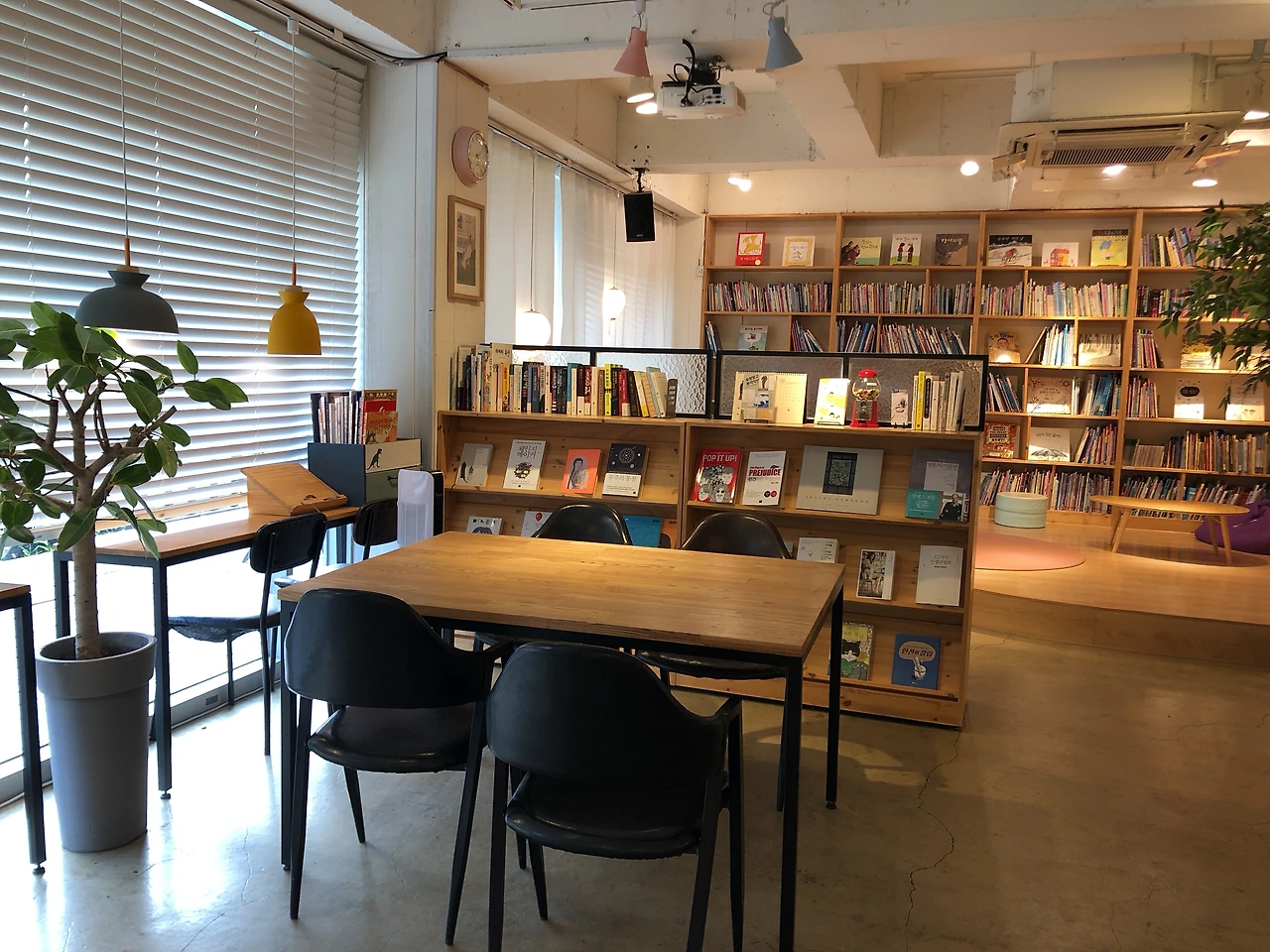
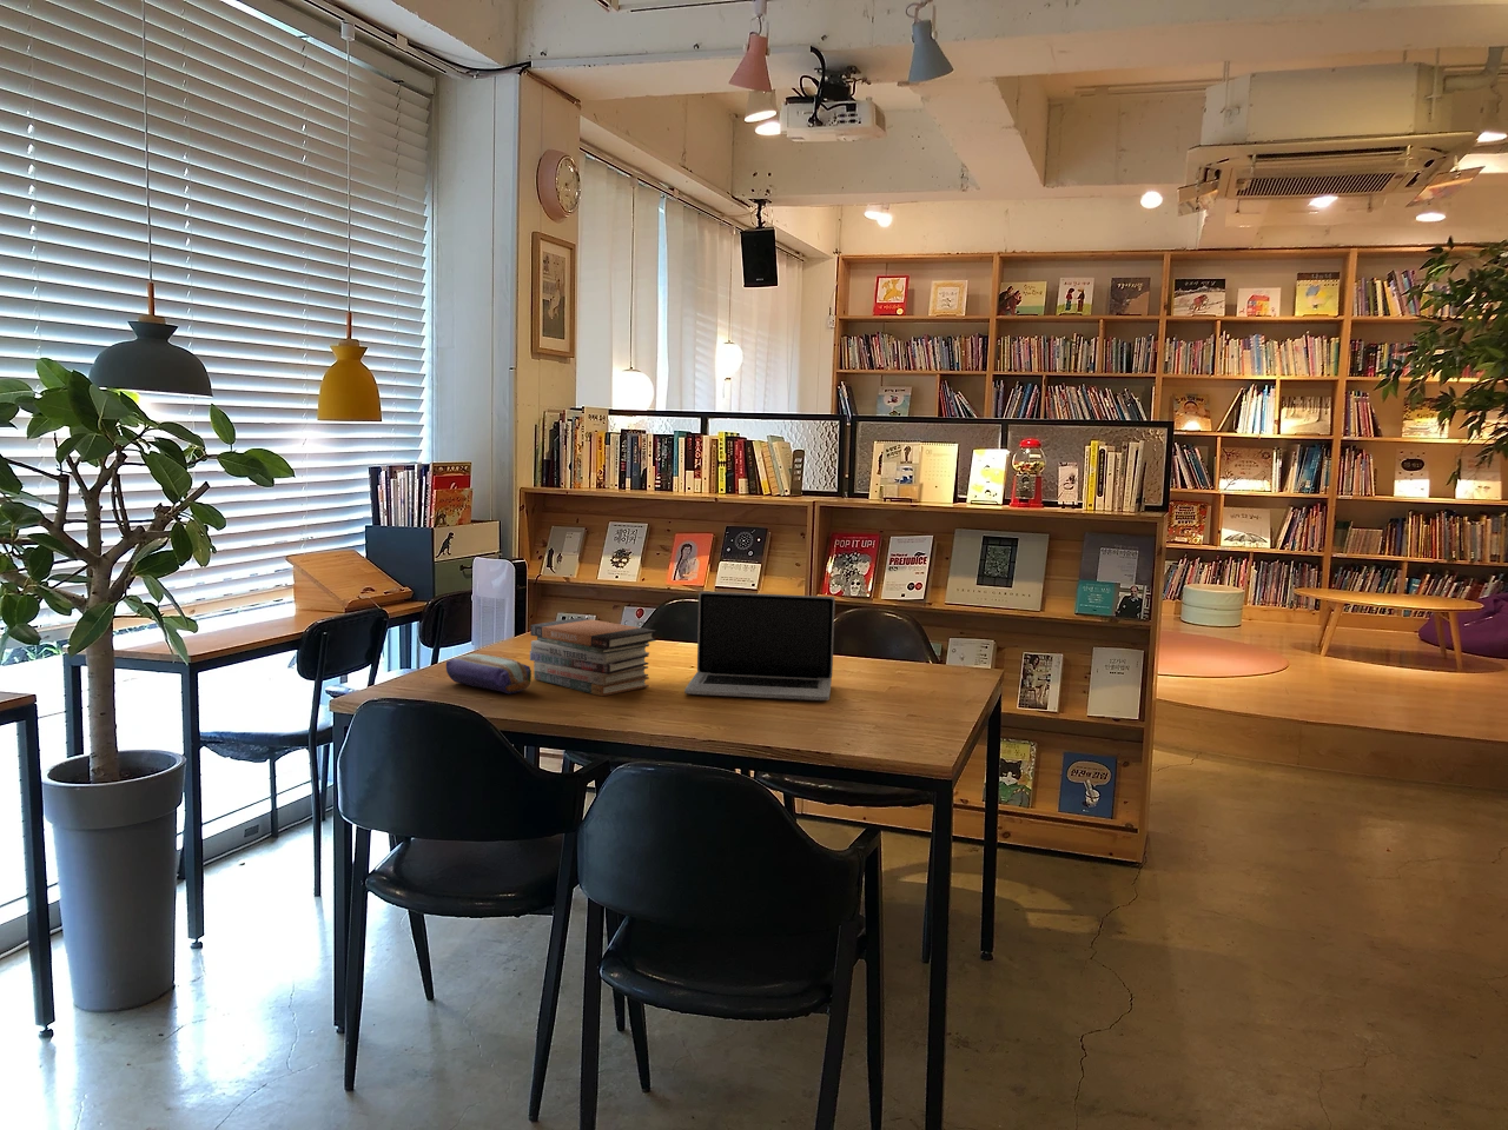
+ pencil case (488, 672)
+ book stack (590, 654)
+ laptop (761, 643)
